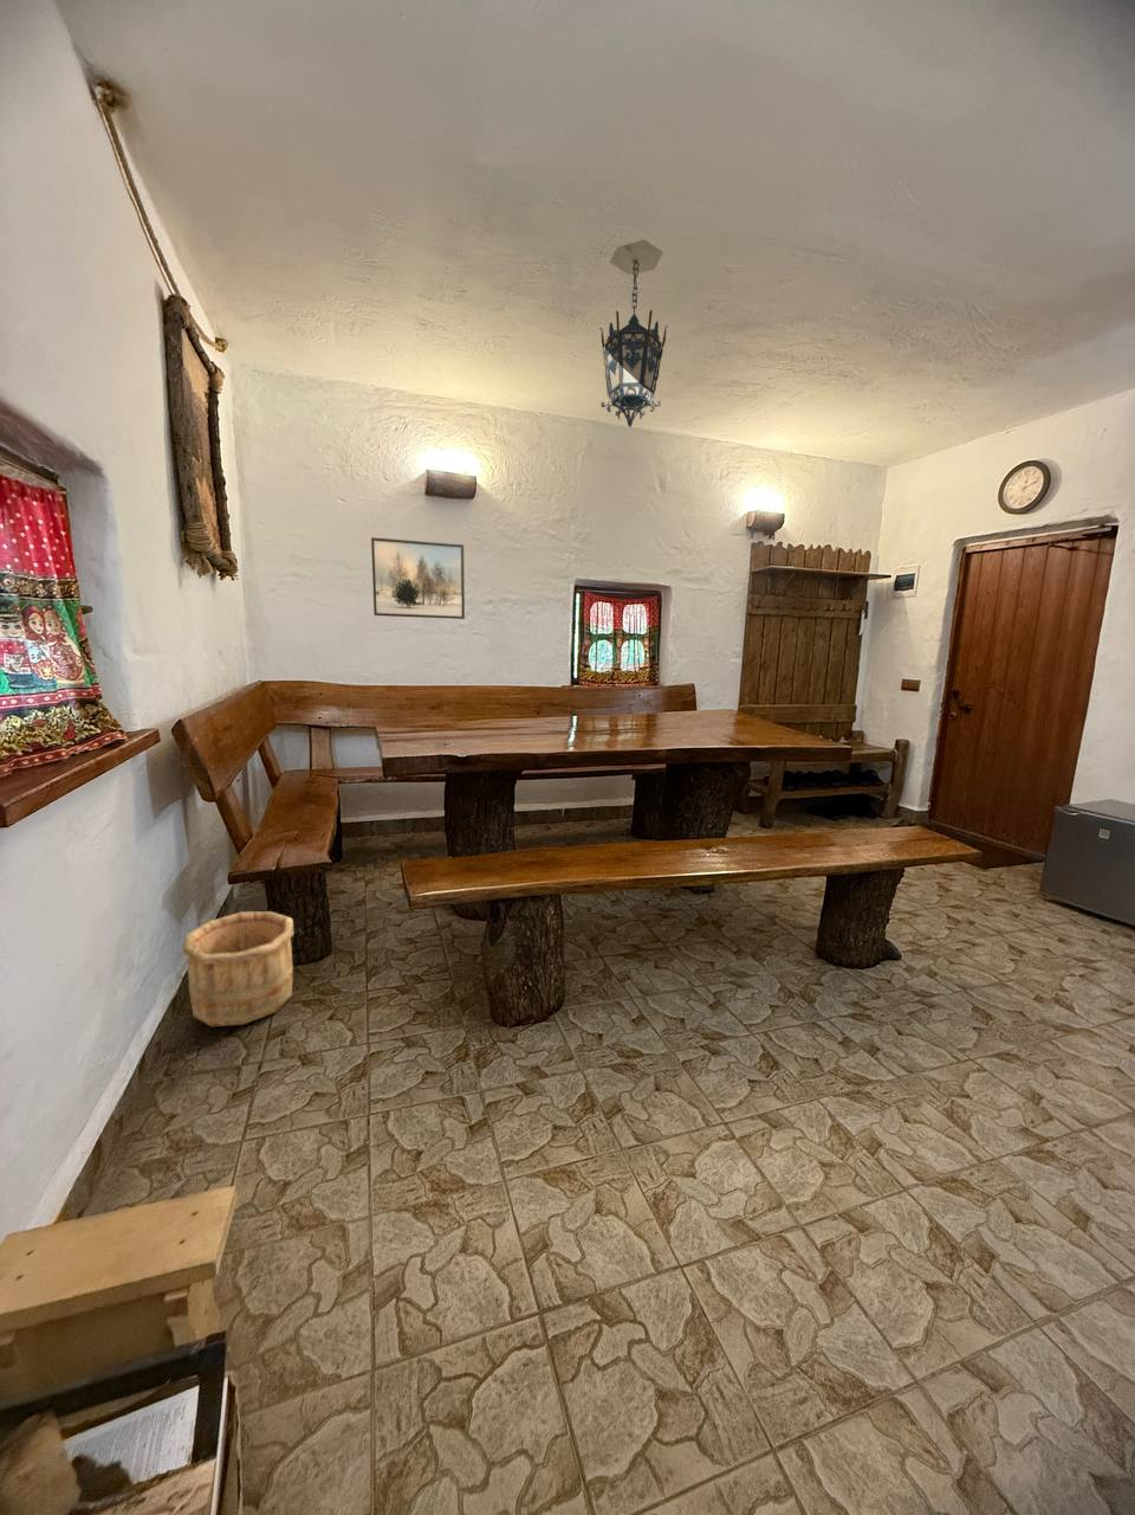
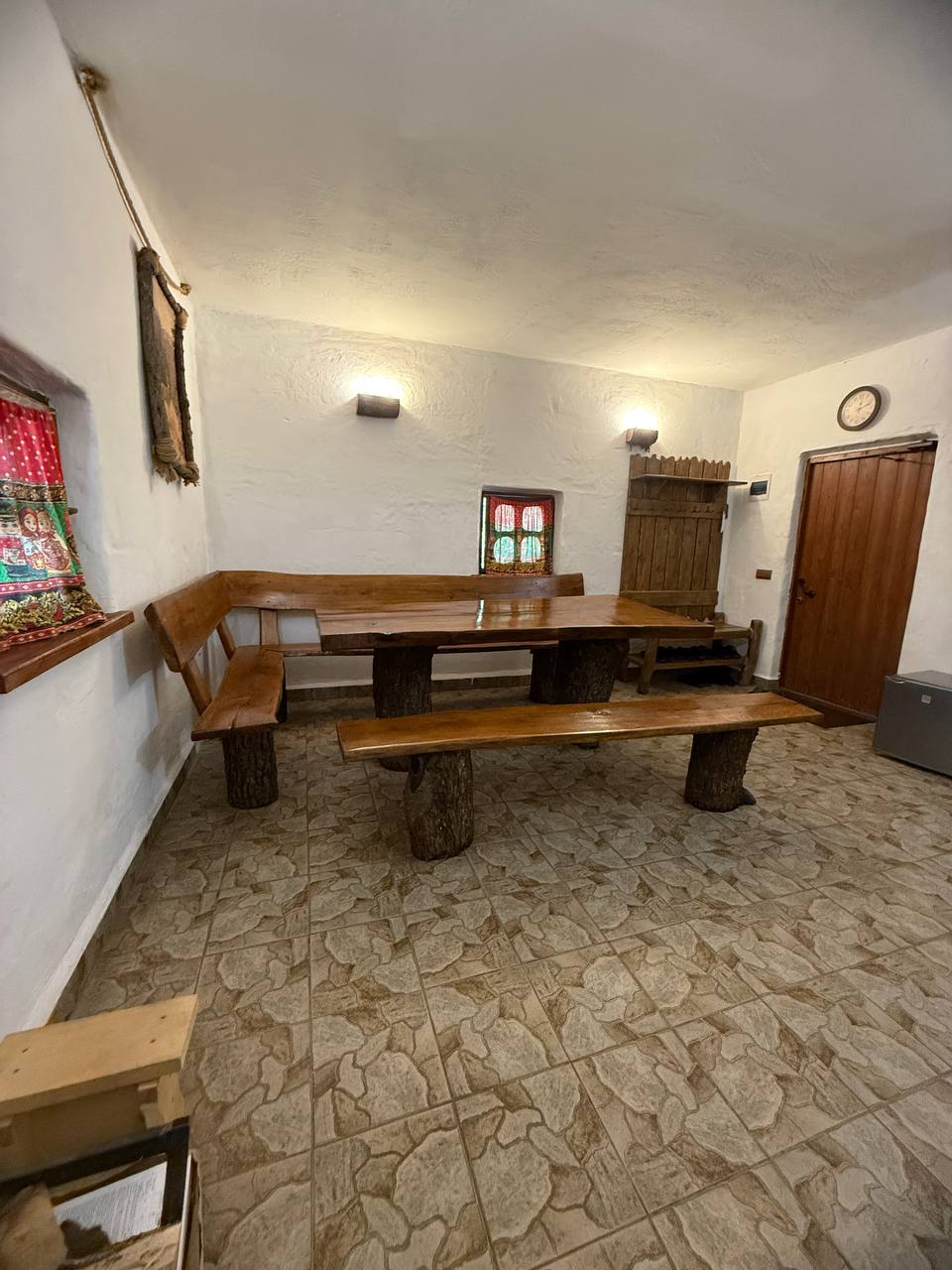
- hanging lantern (633, 345)
- wooden bucket (242, 966)
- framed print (418, 579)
